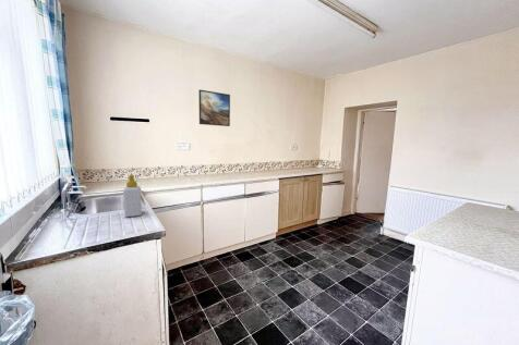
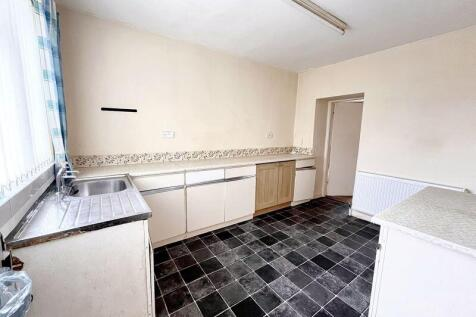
- soap bottle (132, 195)
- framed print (215, 109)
